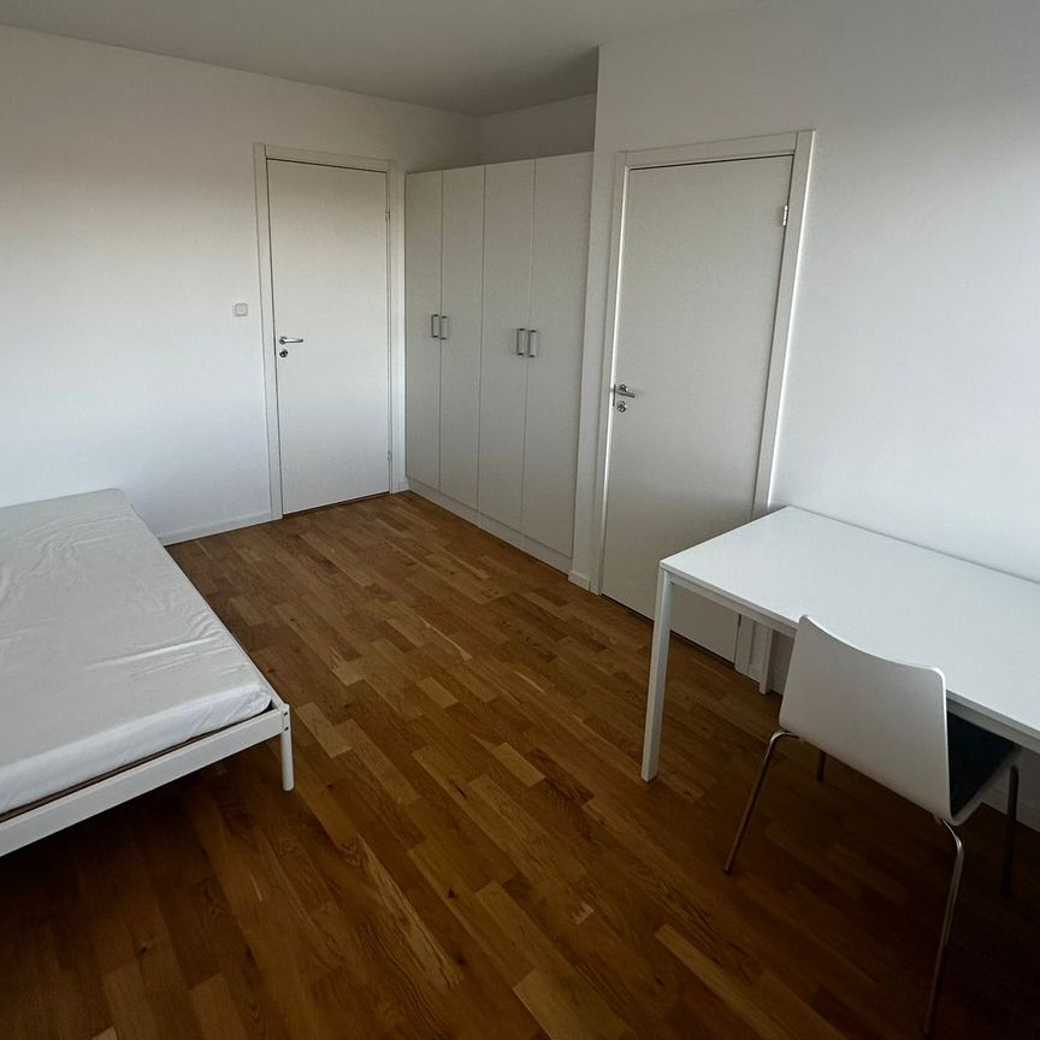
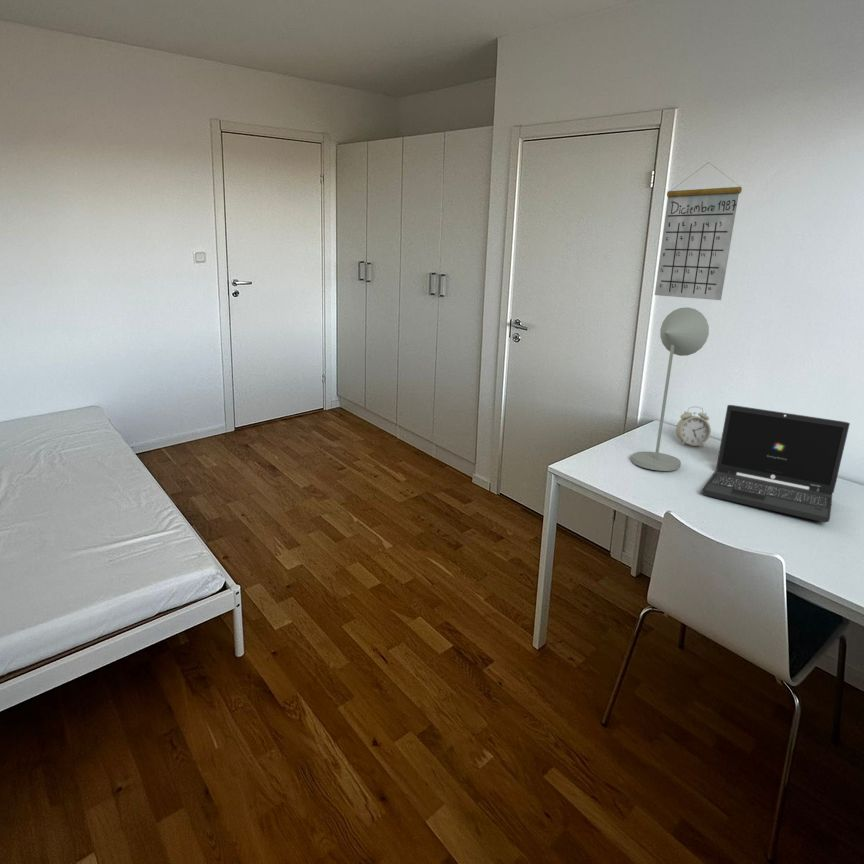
+ alarm clock (693, 426)
+ laptop (774, 459)
+ desk lamp (666, 388)
+ calendar (696, 231)
